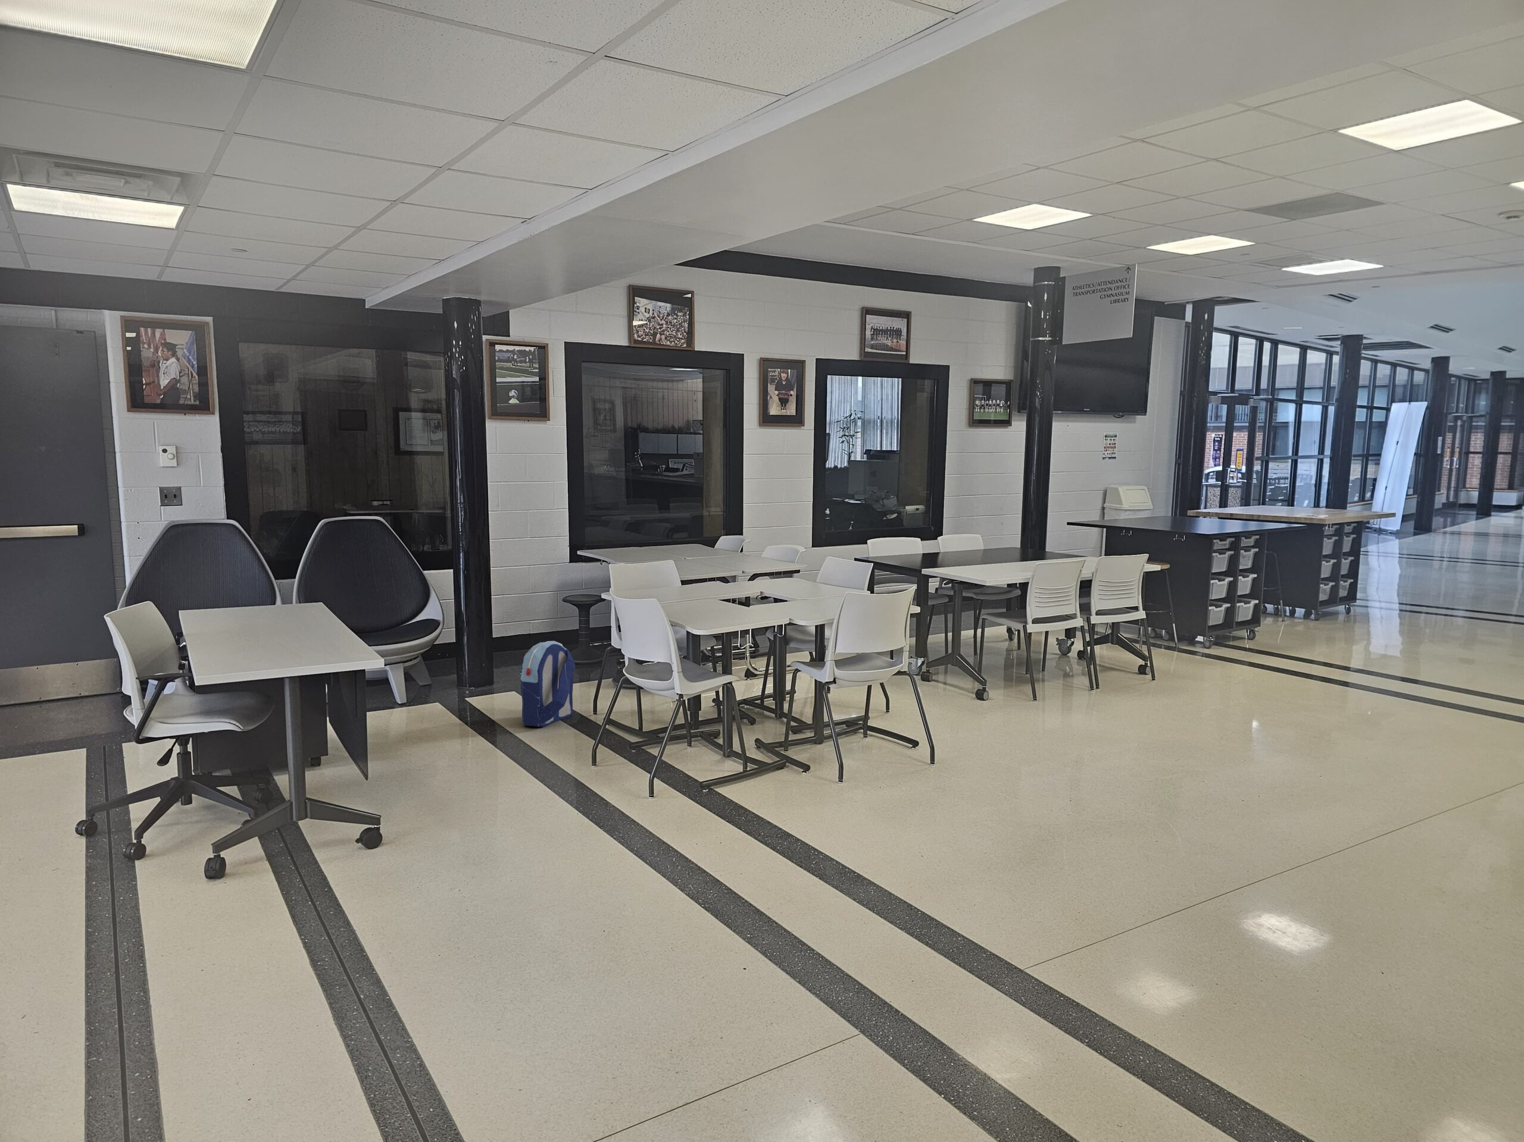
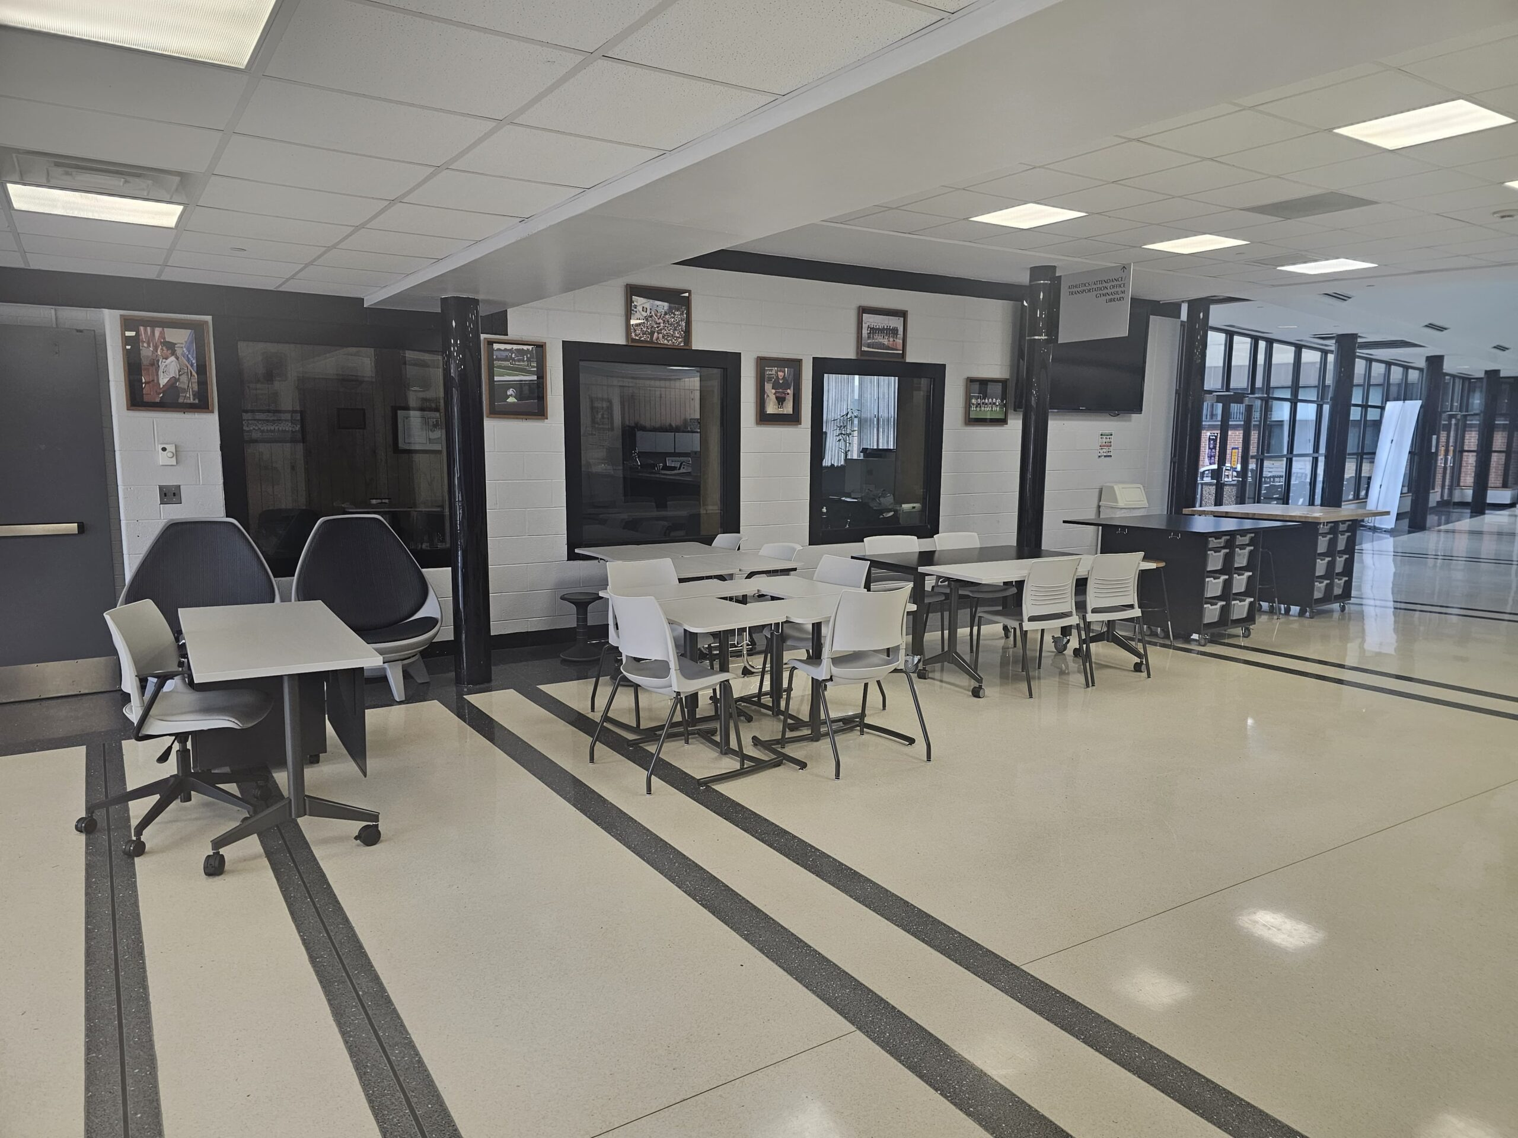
- backpack (547, 681)
